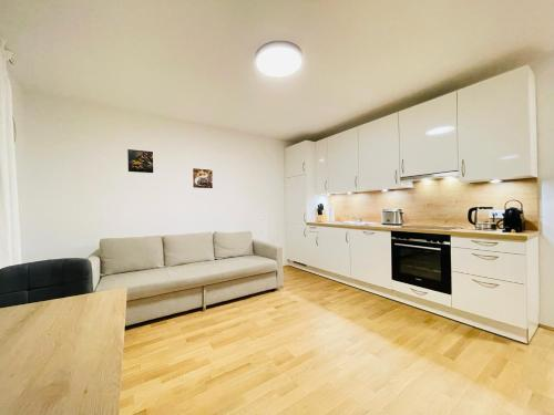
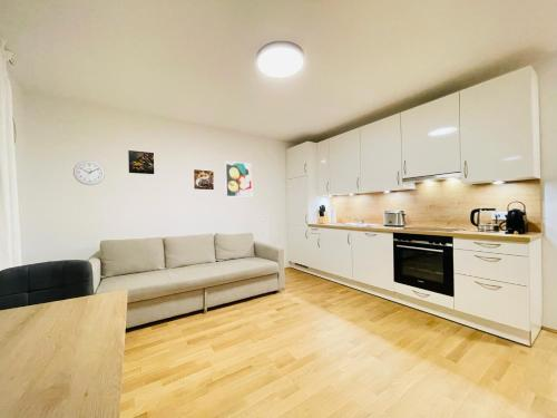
+ wall clock (89, 173)
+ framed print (238, 179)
